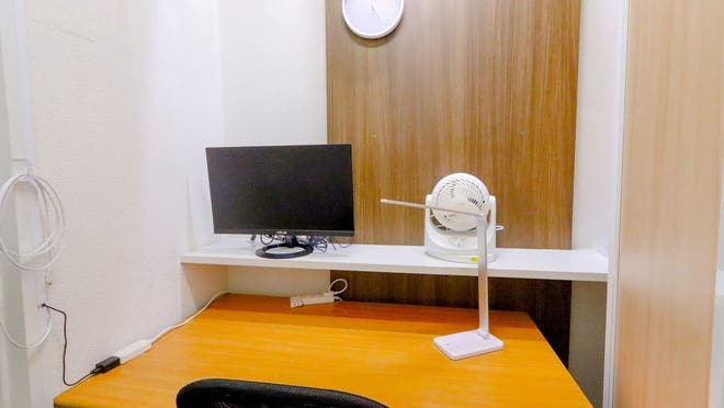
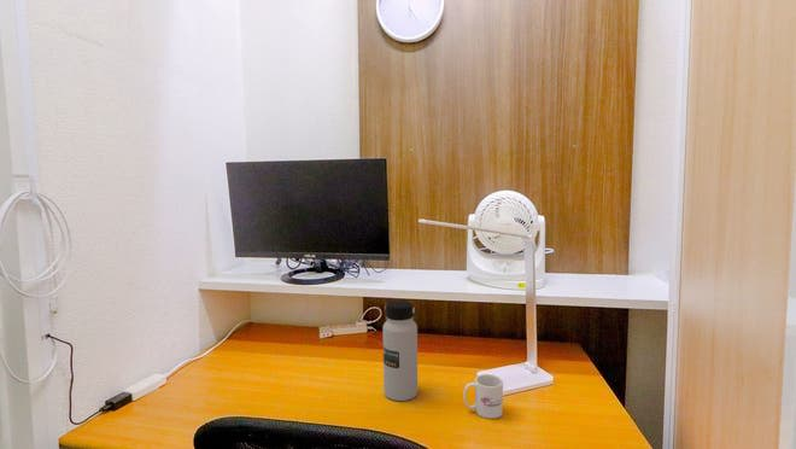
+ mug (482, 395)
+ water bottle (399, 348)
